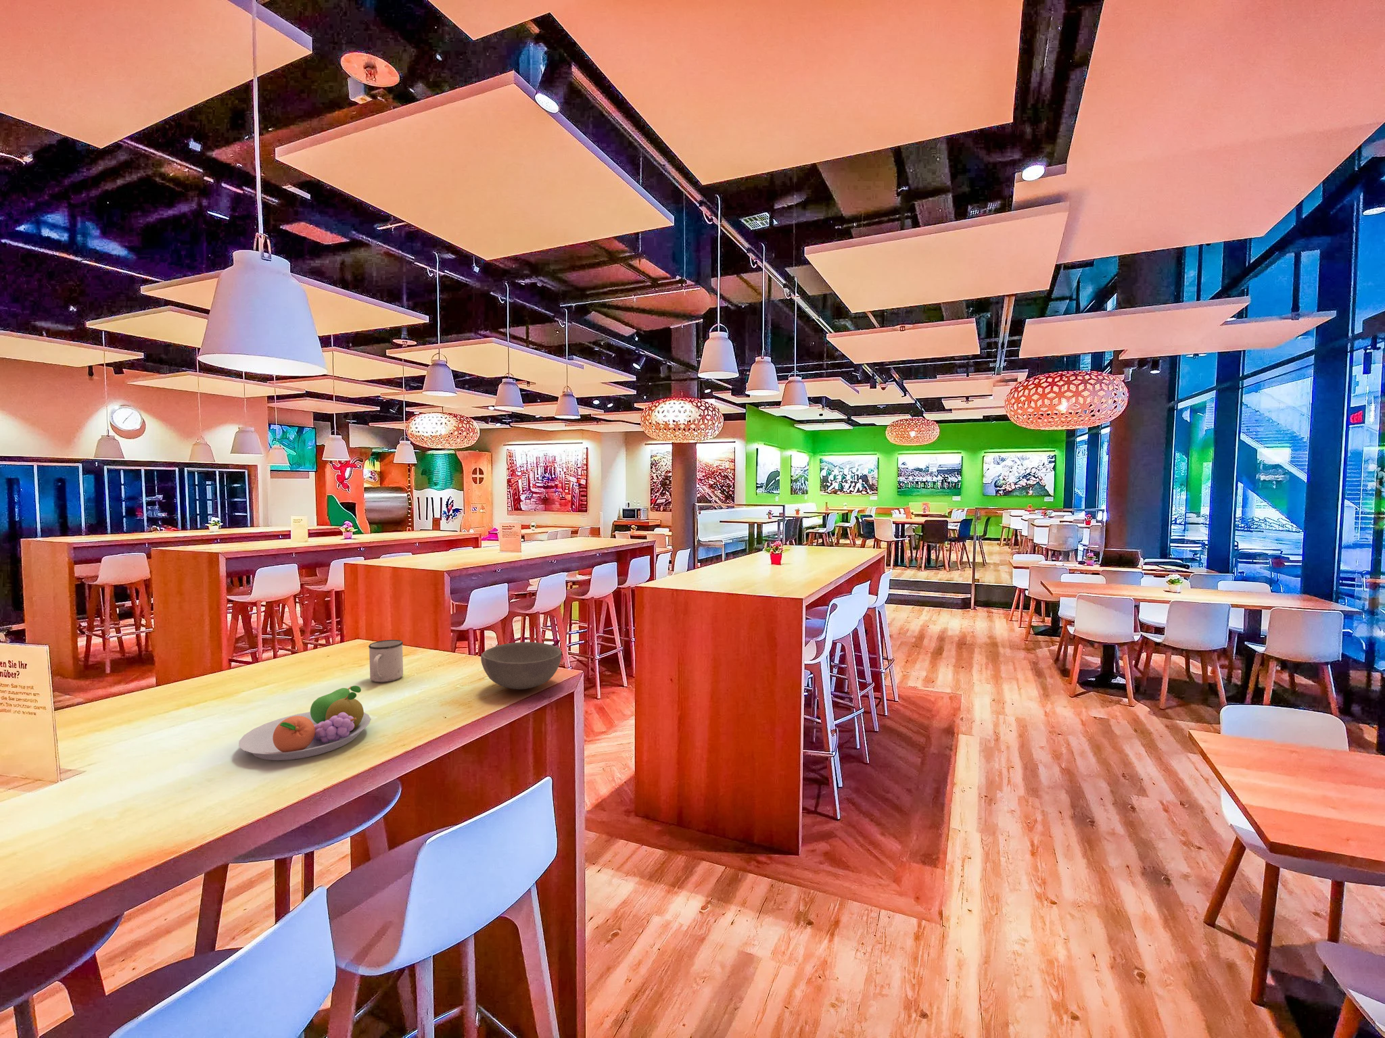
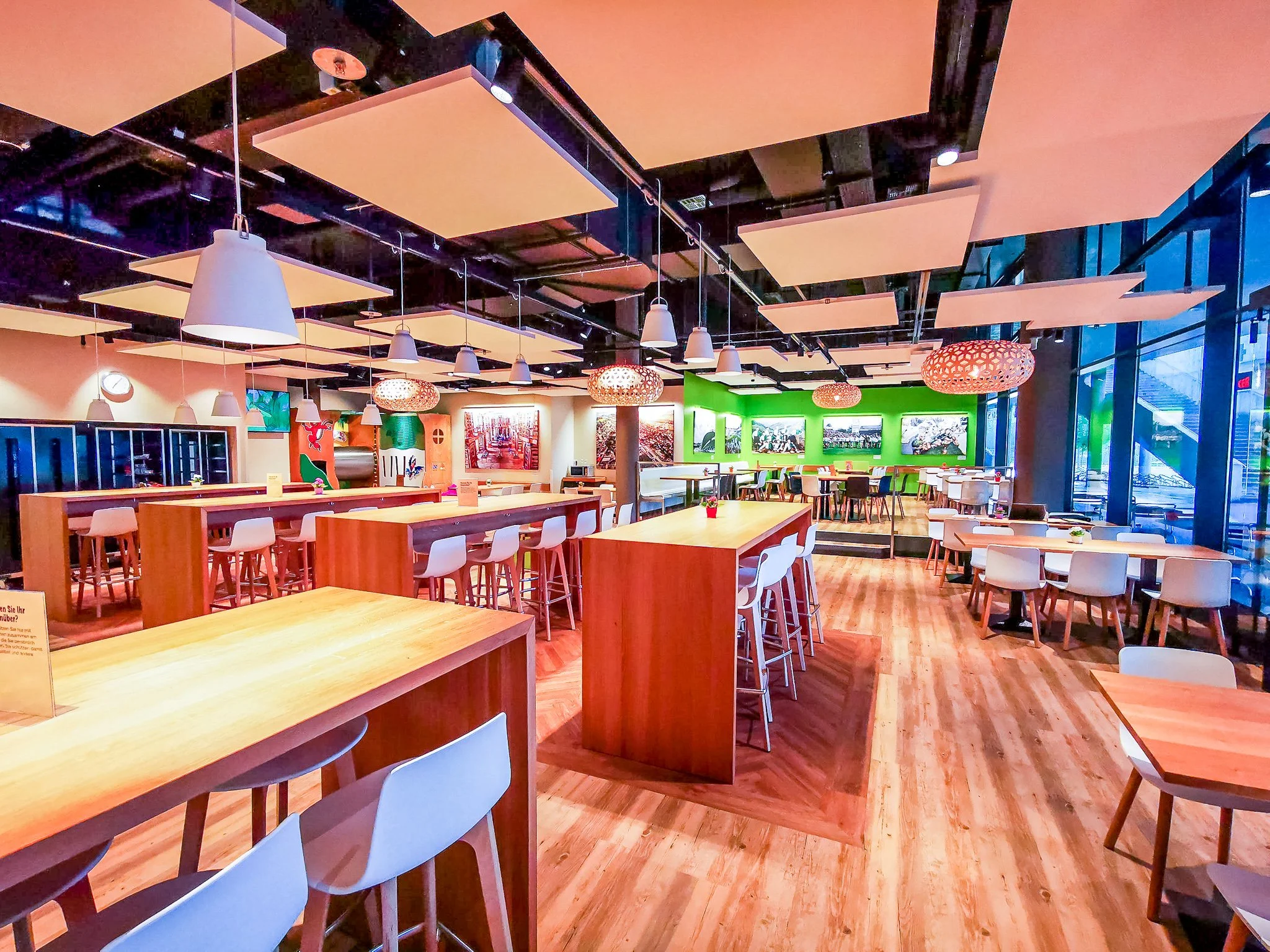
- mug (384, 662)
- bowl (522, 667)
- fruit bowl (312, 717)
